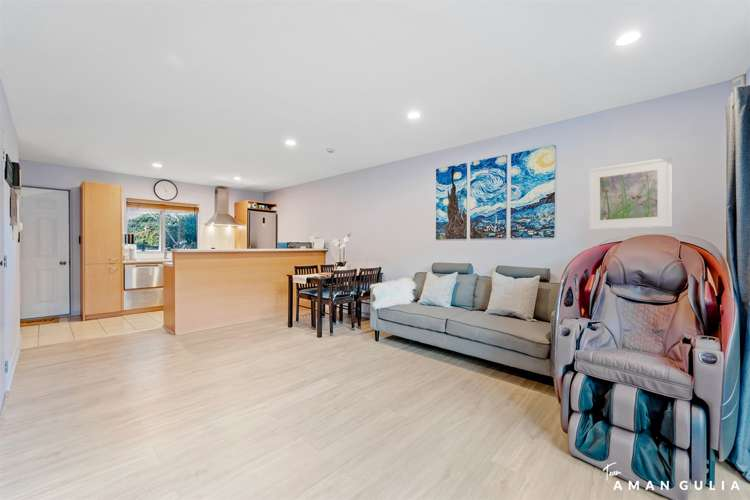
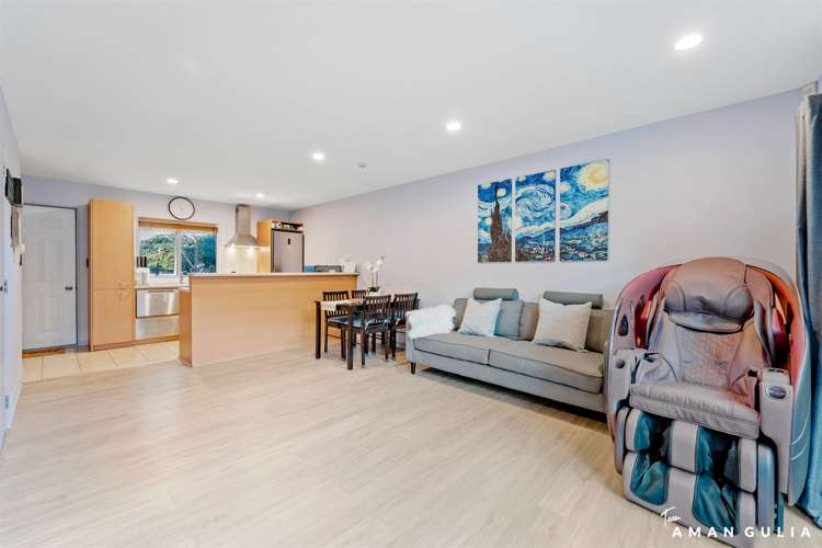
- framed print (627, 196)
